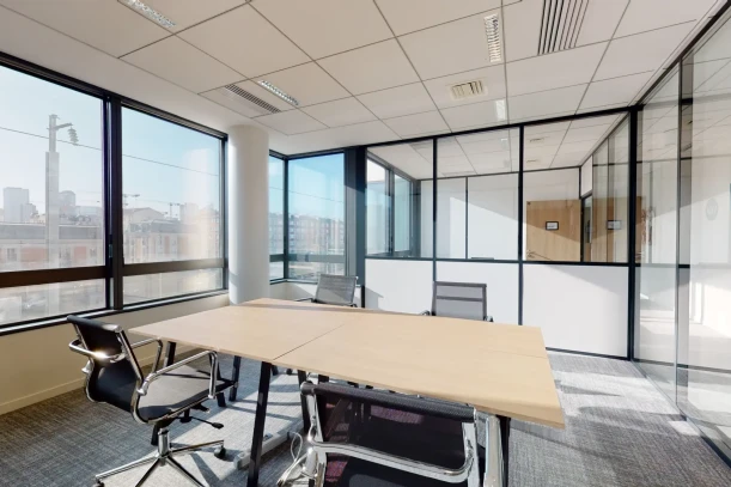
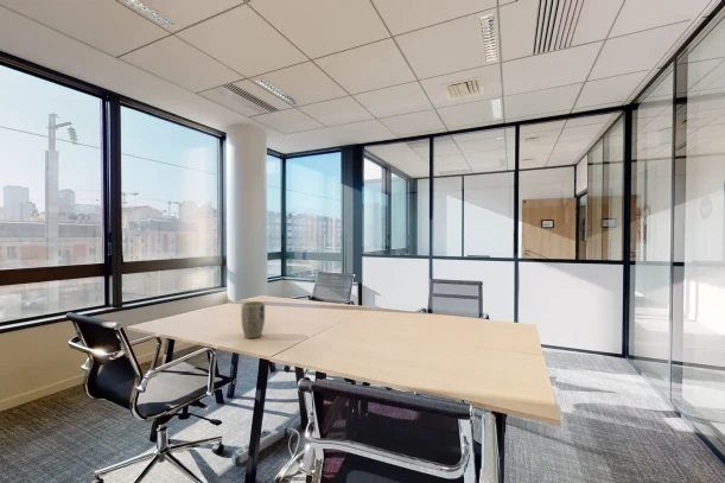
+ plant pot (253, 319)
